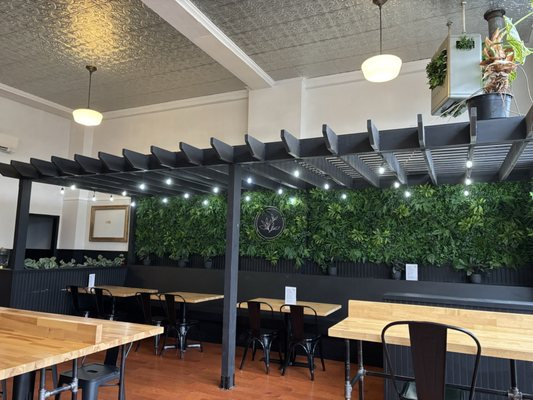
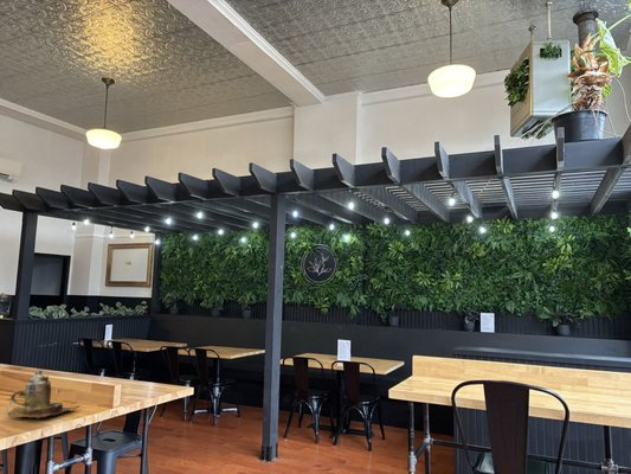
+ teapot (44, 392)
